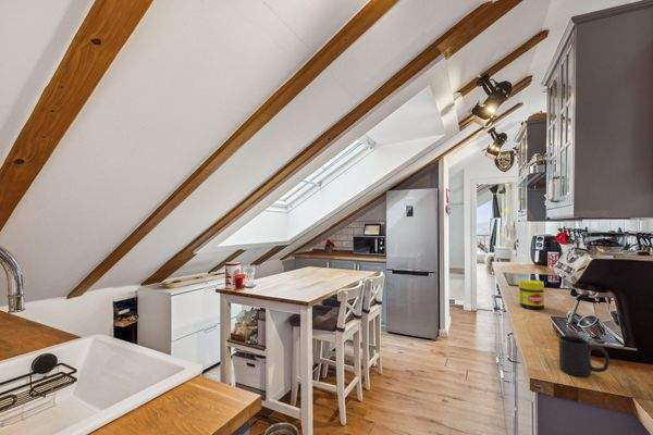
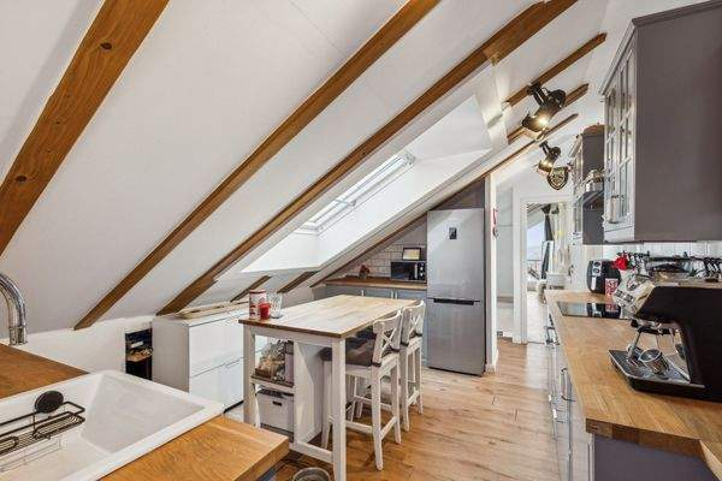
- mug (583, 357)
- jar (531, 294)
